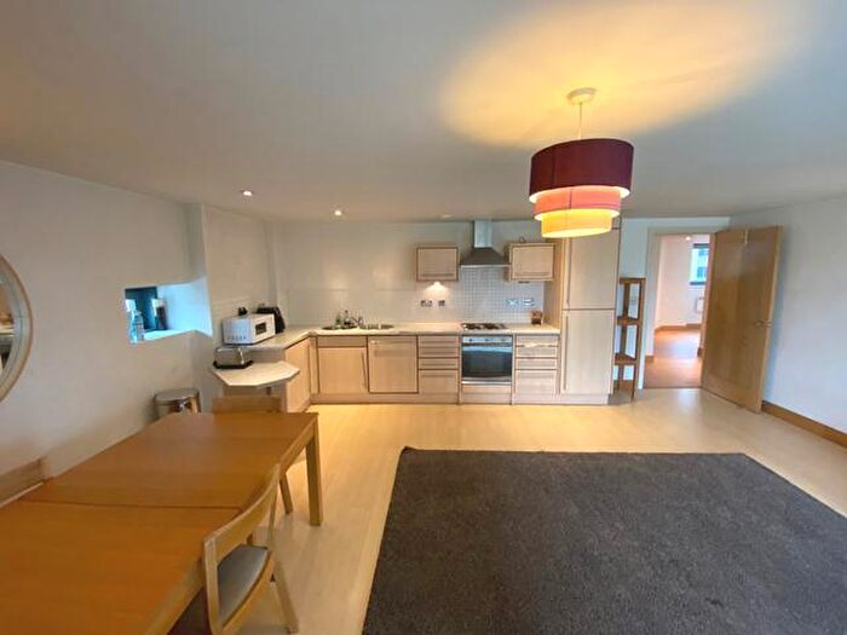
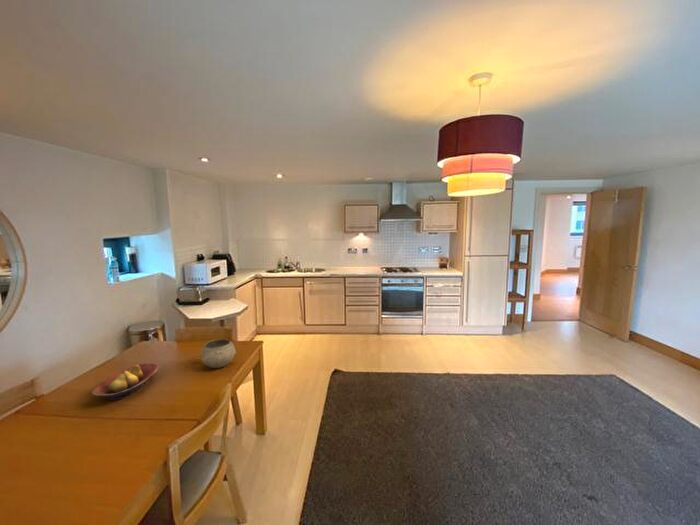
+ bowl (217, 354)
+ fruit bowl (128, 378)
